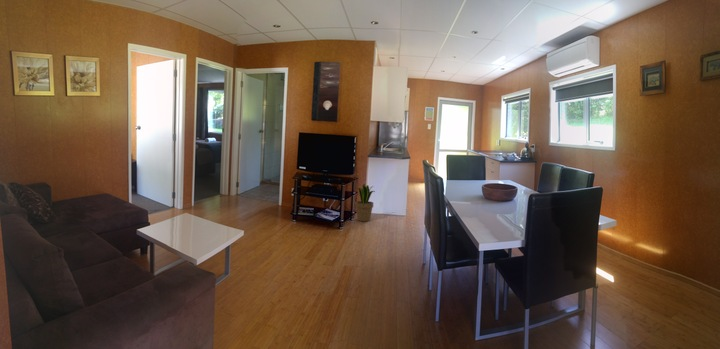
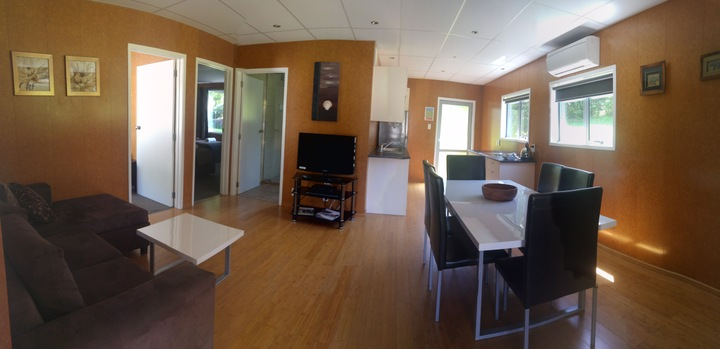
- potted plant (365, 201)
